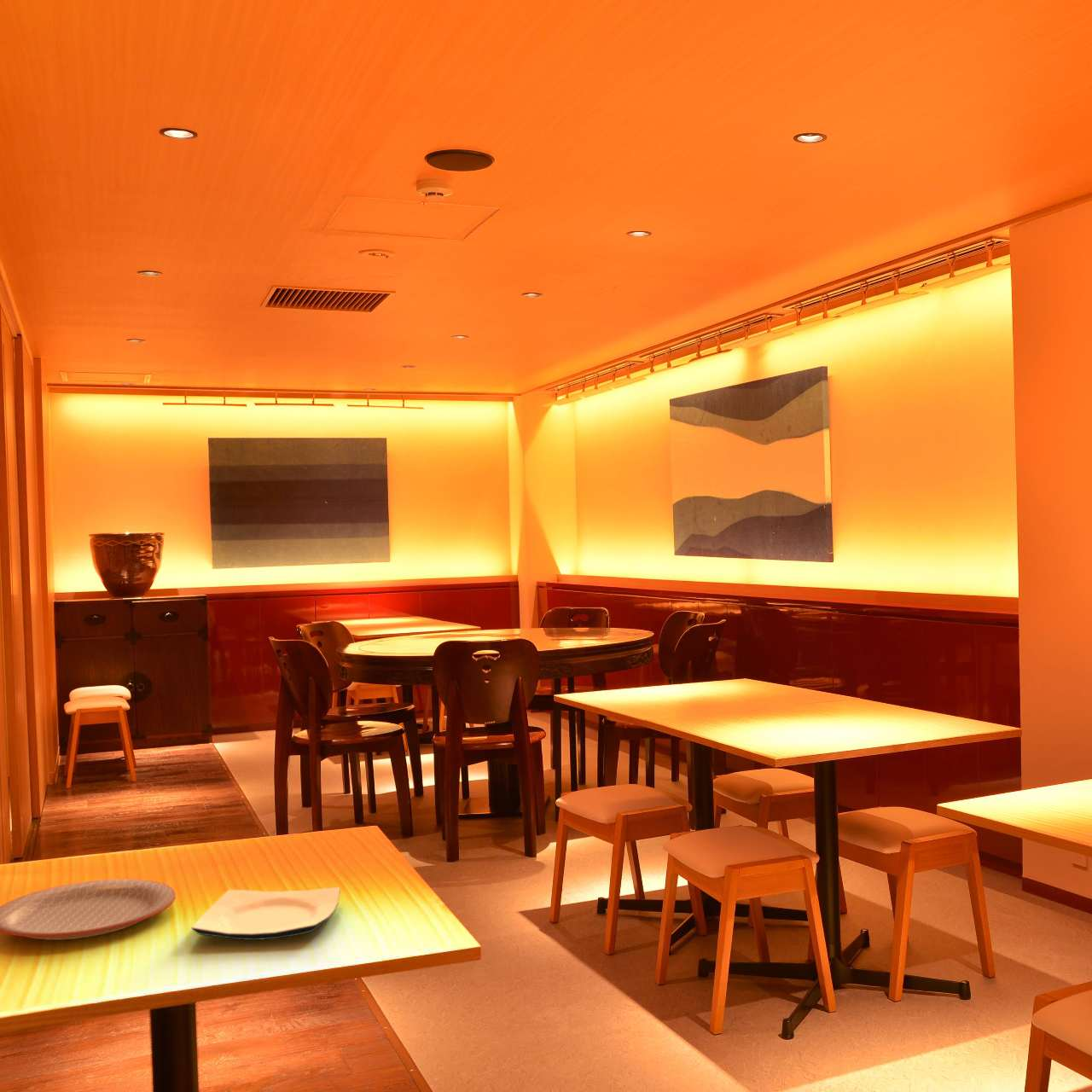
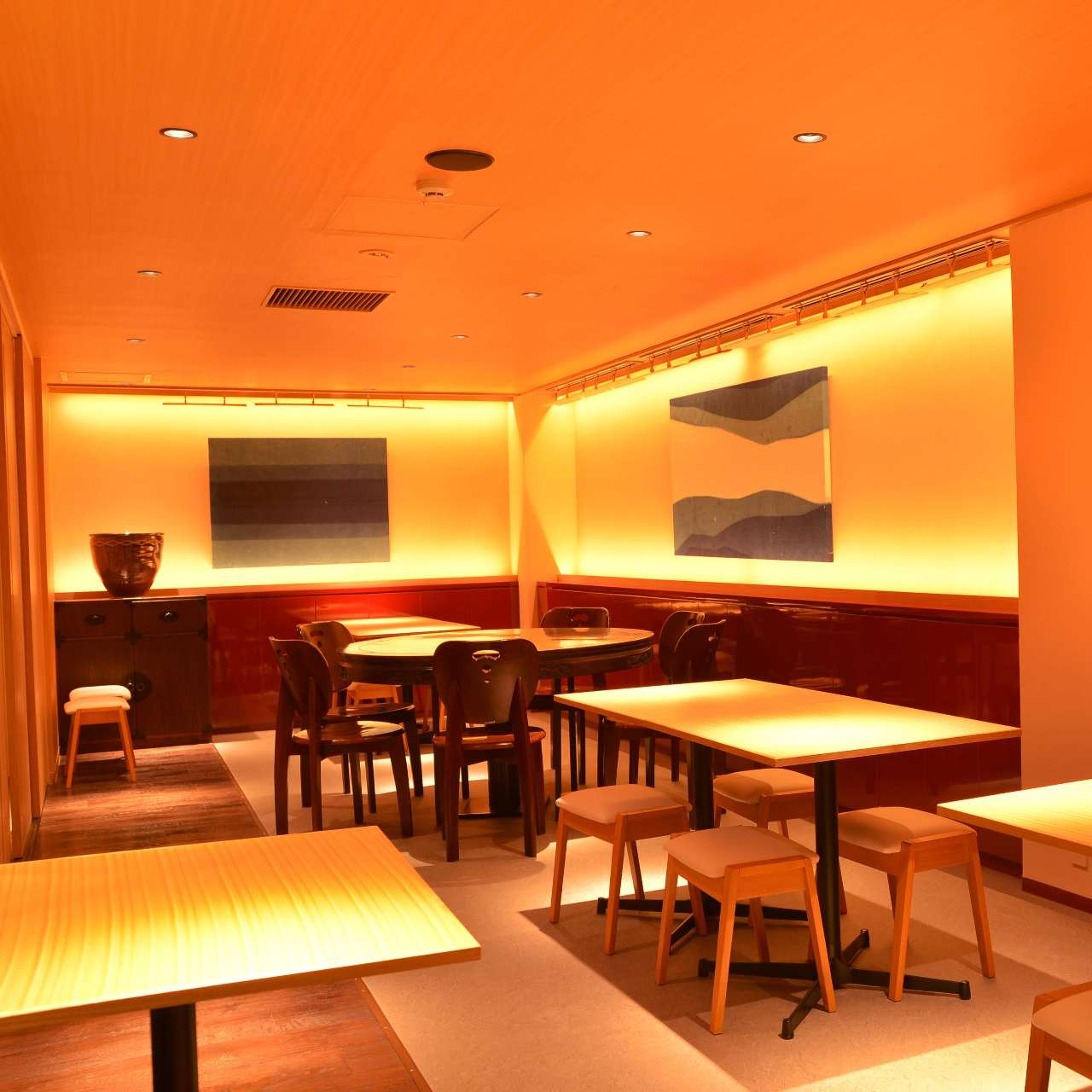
- plate (270, 915)
- plate (85, 911)
